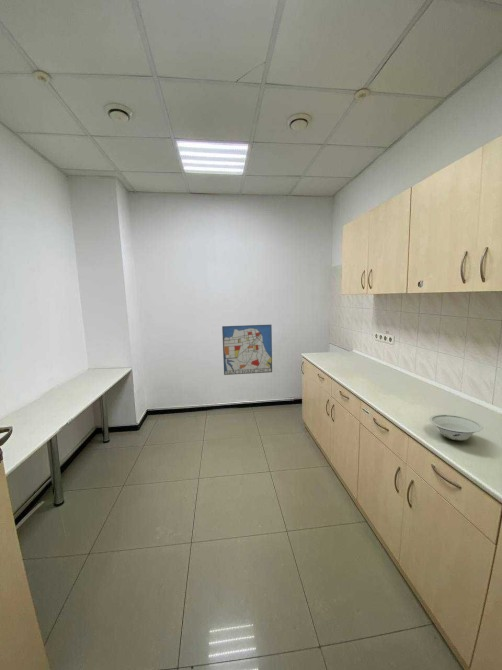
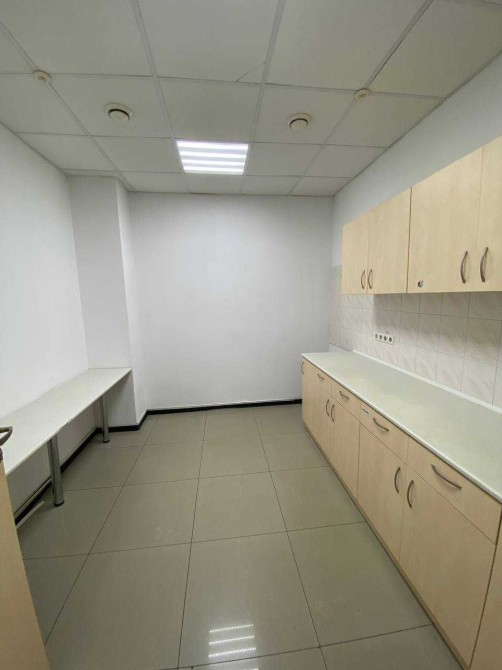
- wall art (247, 349)
- bowl (454, 429)
